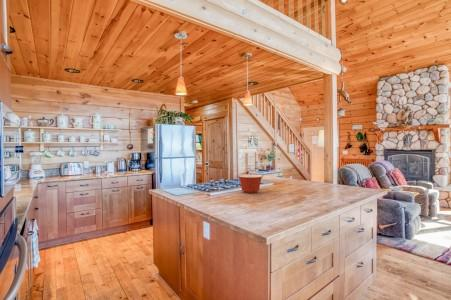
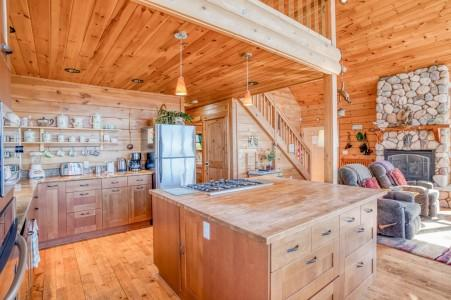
- mixing bowl (250, 183)
